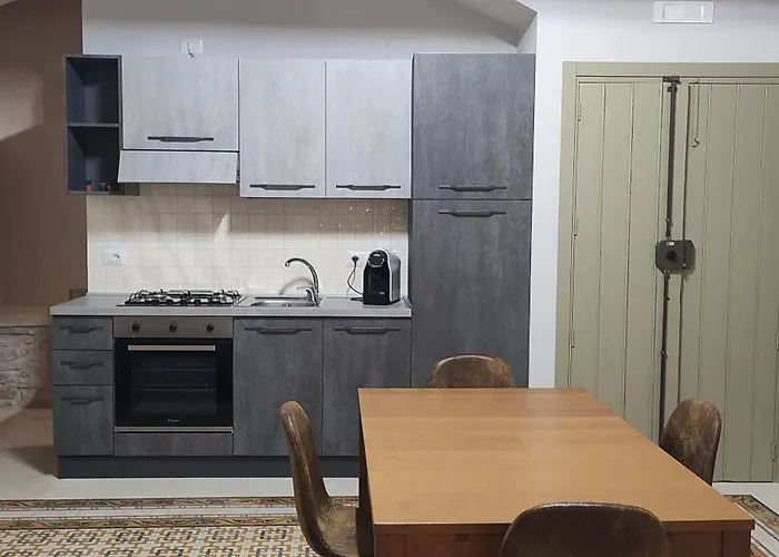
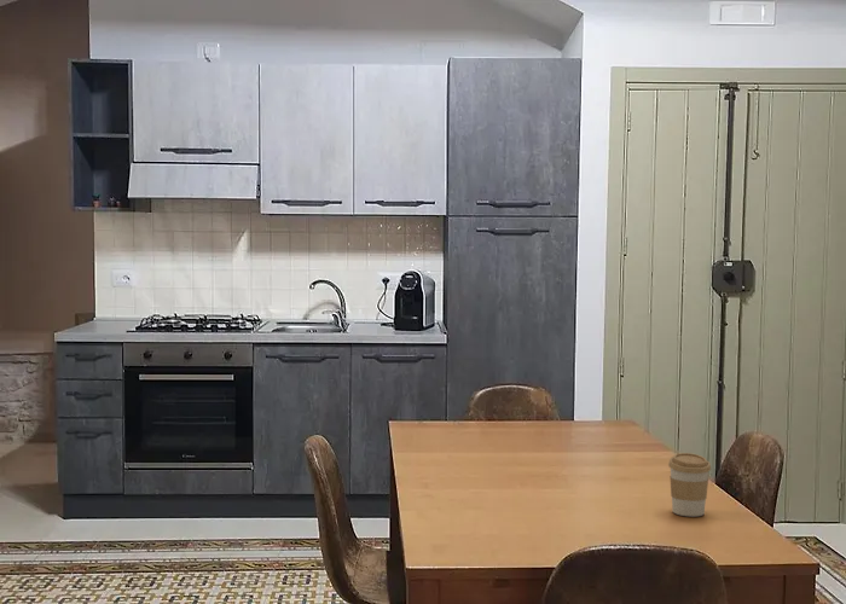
+ coffee cup (689, 483)
